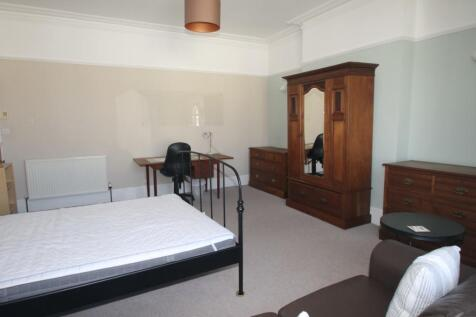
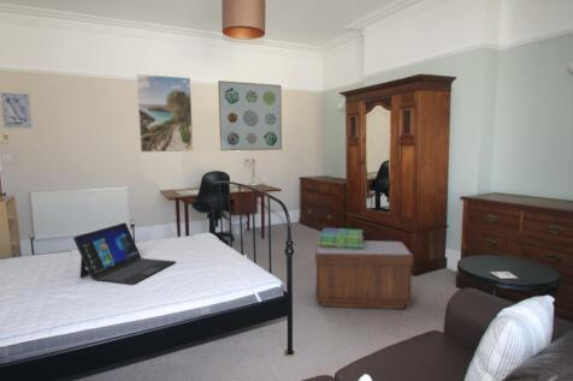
+ stack of books (341, 237)
+ laptop (128, 250)
+ wall art (16, 111)
+ wall art (252, 117)
+ bench (360, 272)
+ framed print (165, 114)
